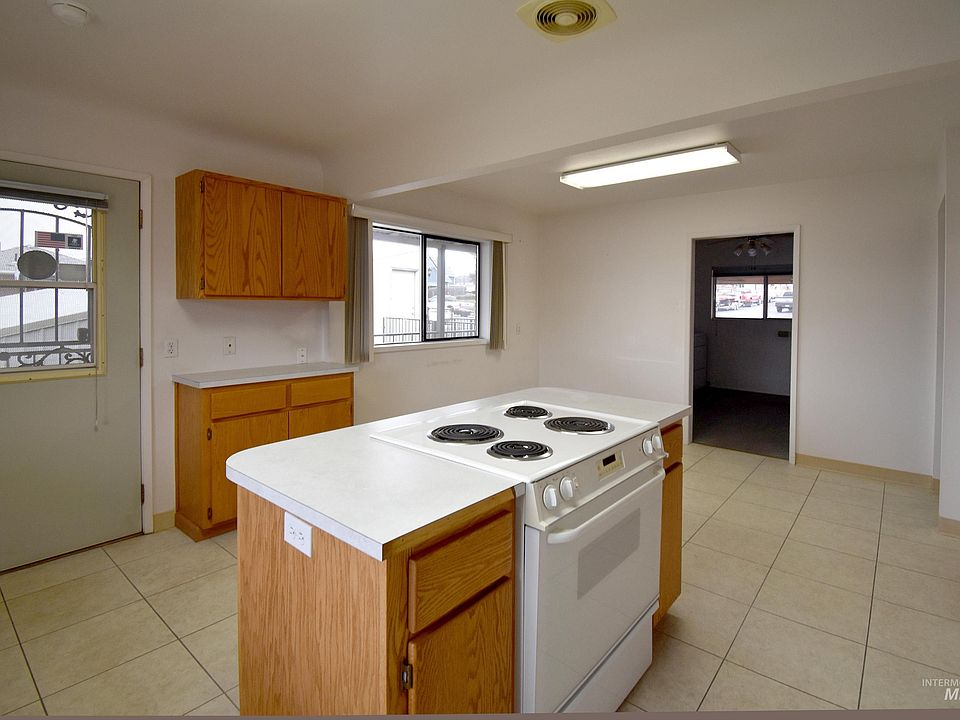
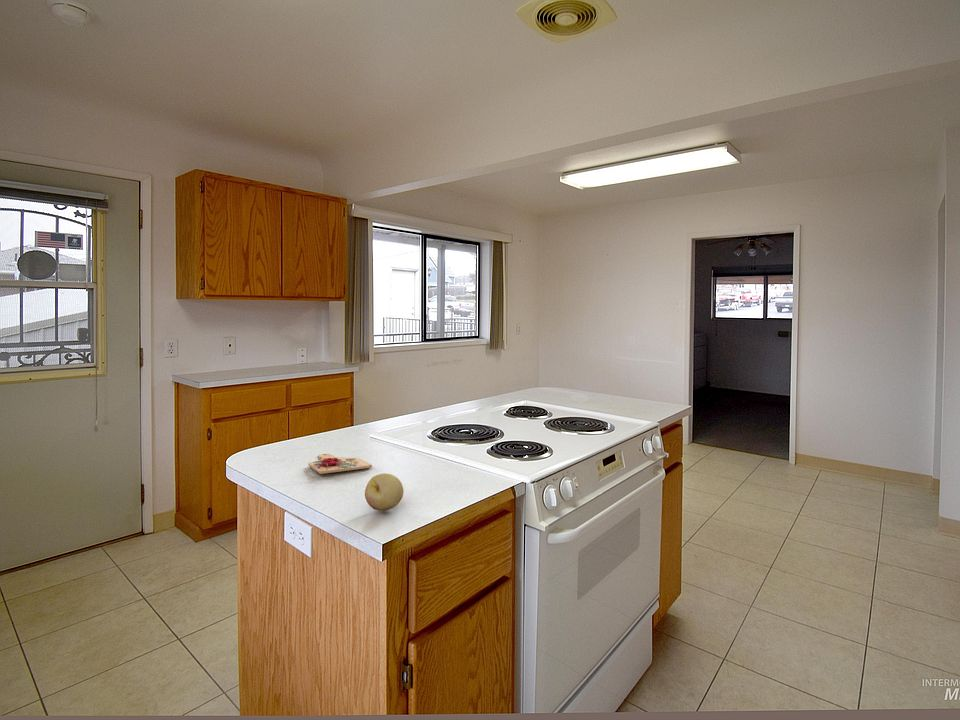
+ cutting board (334, 458)
+ fruit (384, 492)
